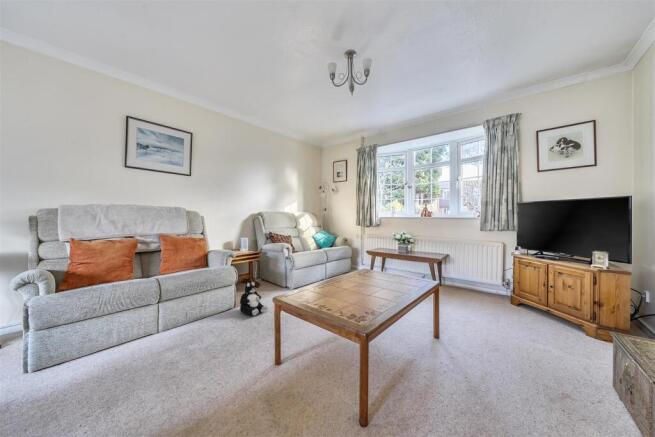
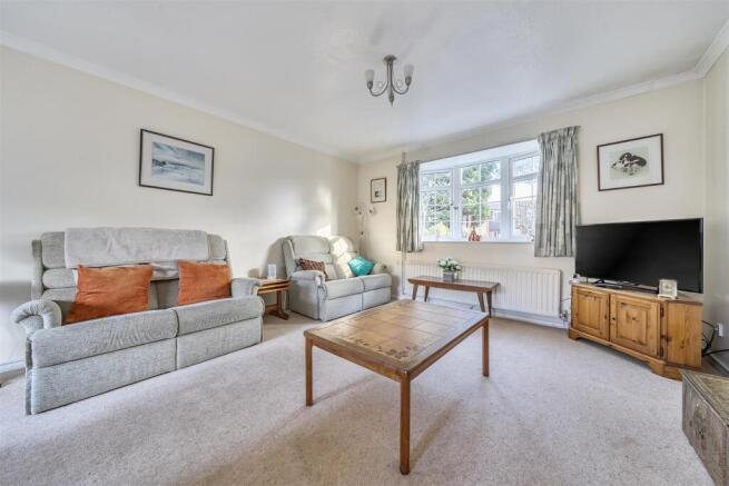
- plush toy (252, 297)
